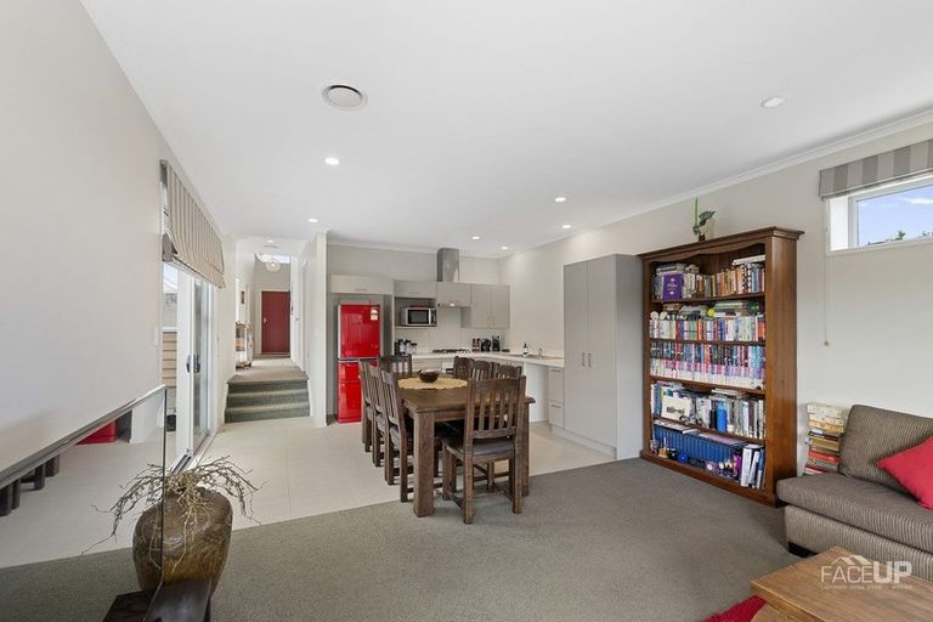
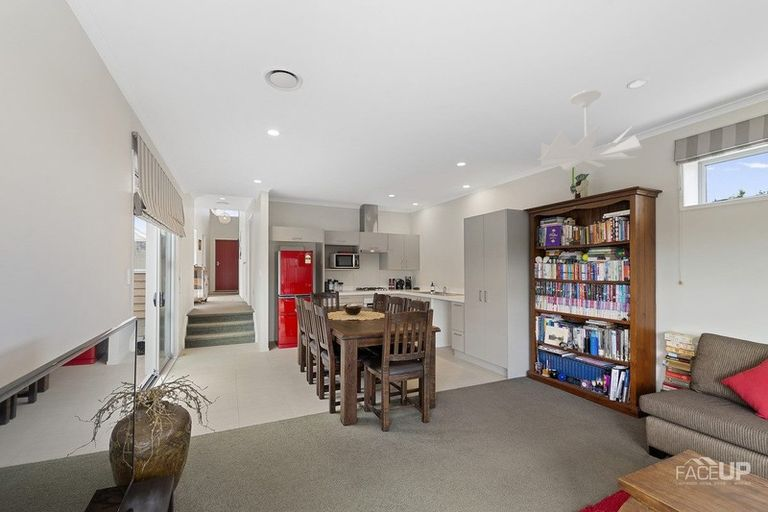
+ ceiling fan (586, 124)
